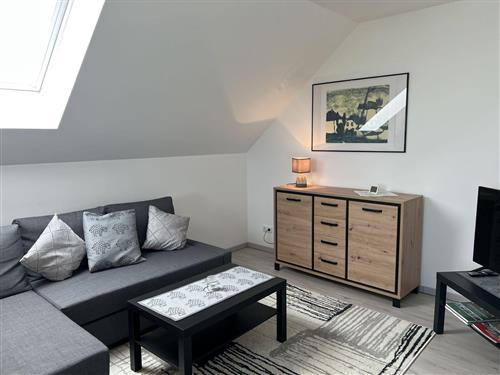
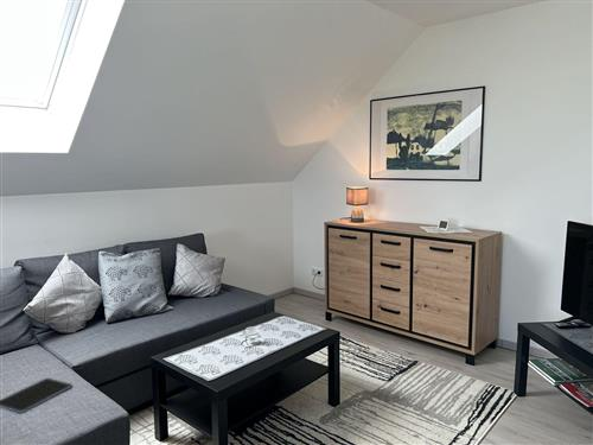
+ tablet (34, 394)
